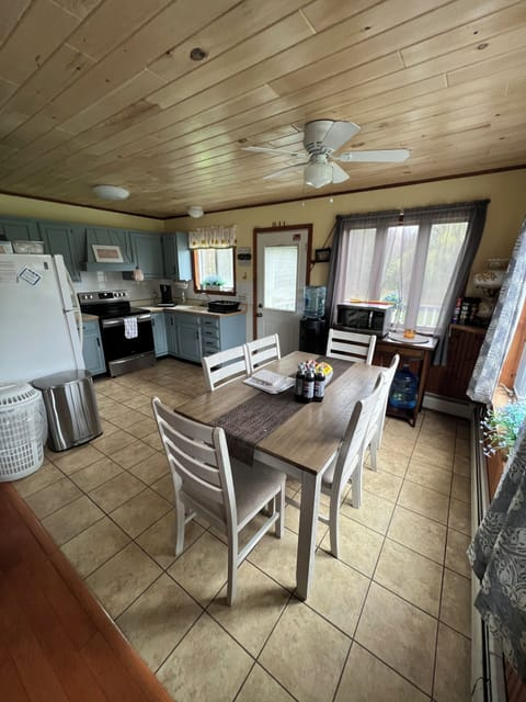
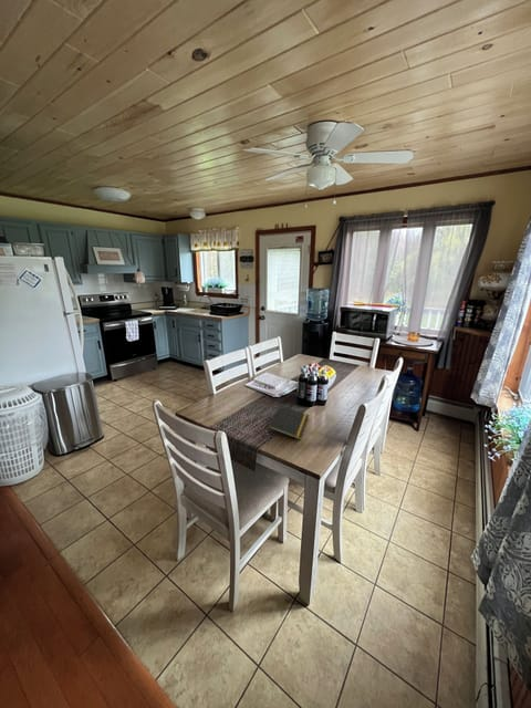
+ notepad (289, 420)
